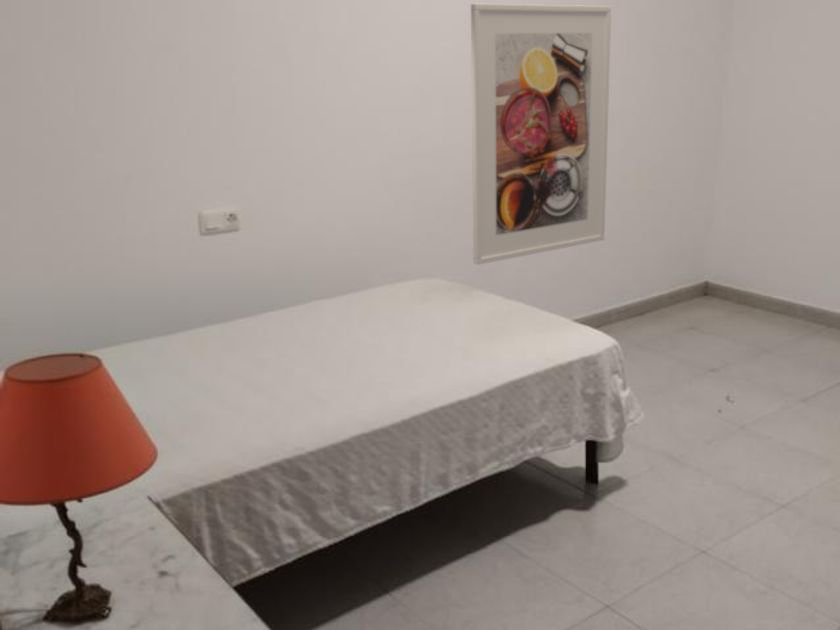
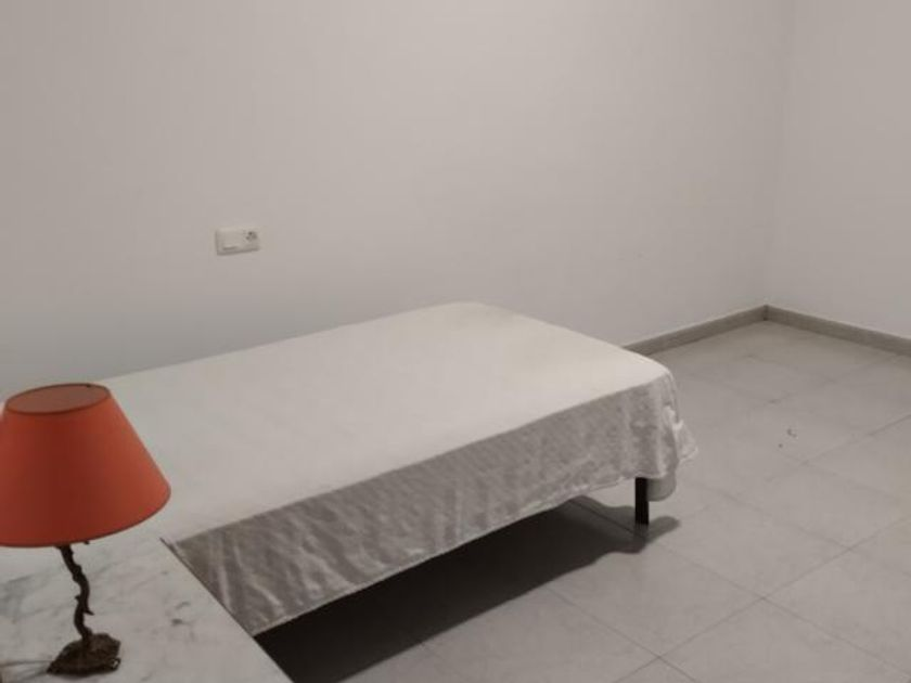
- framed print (543, 132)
